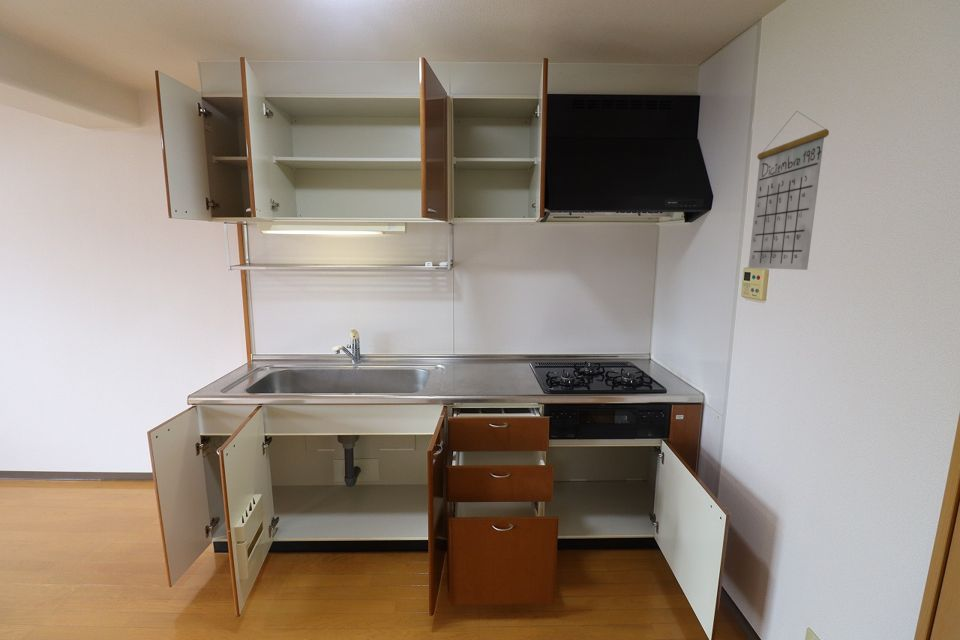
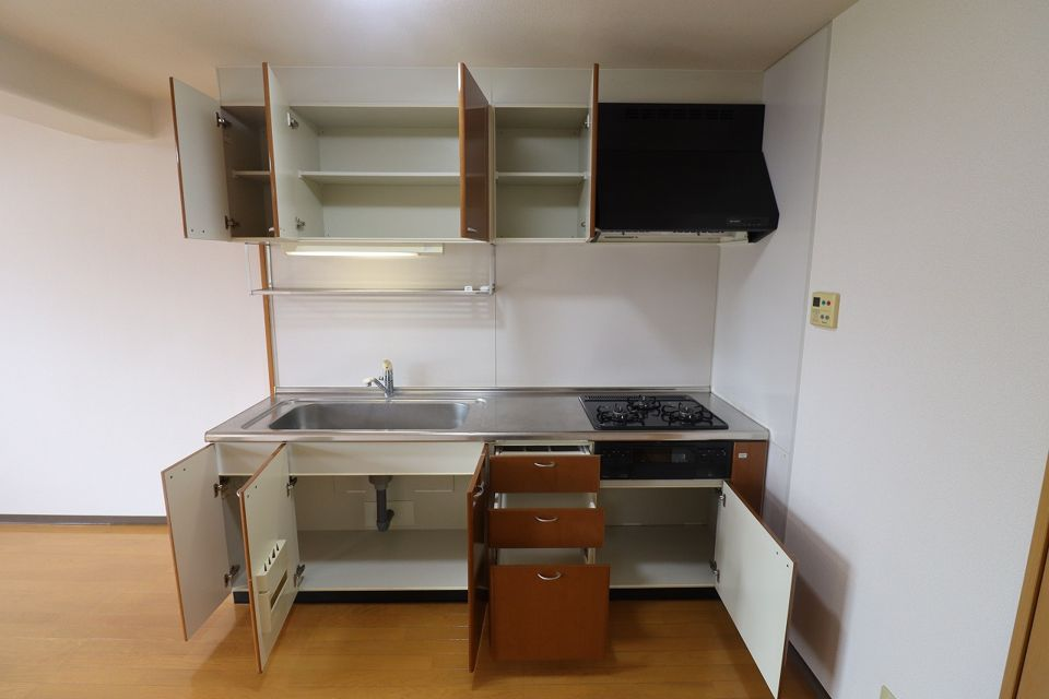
- calendar (784, 191)
